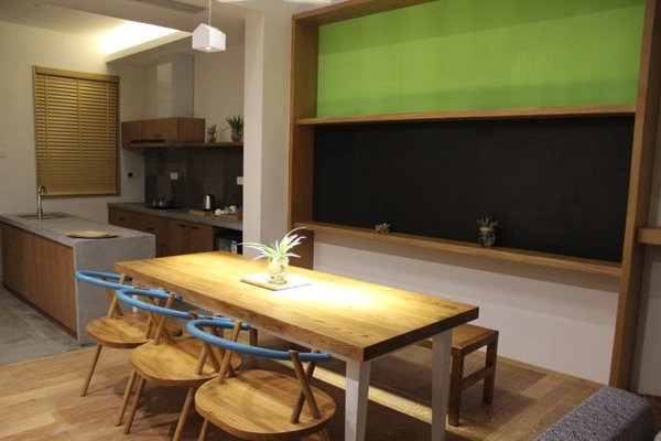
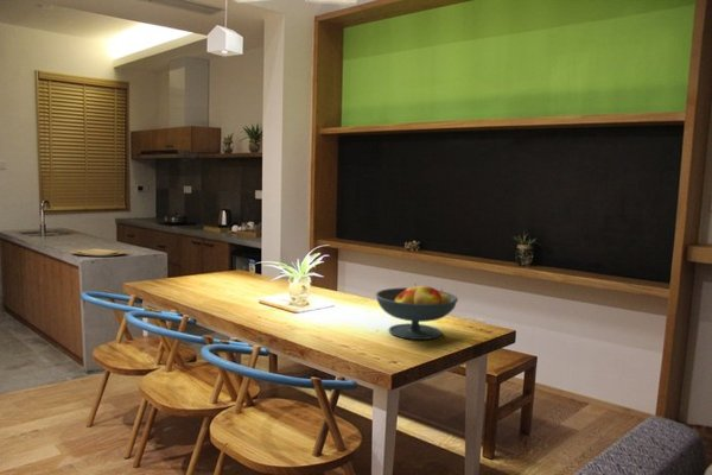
+ fruit bowl (415, 308)
